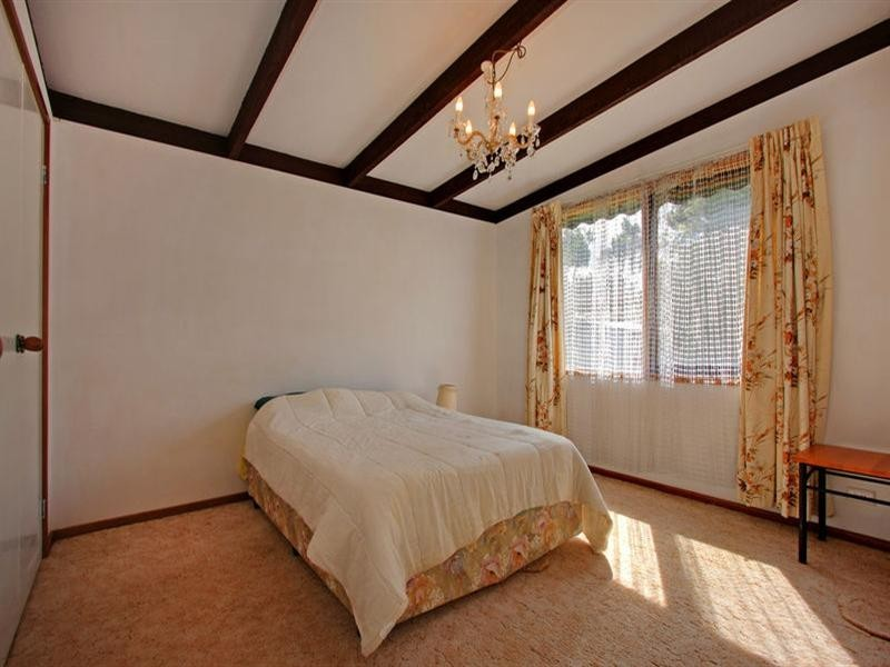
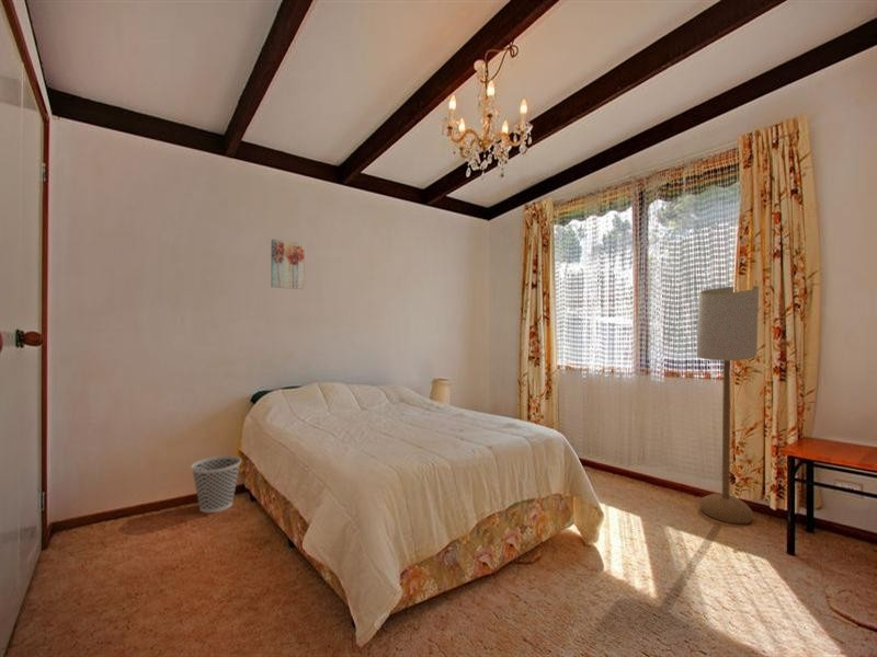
+ wastebasket (216, 484)
+ floor lamp (726, 399)
+ wall art (287, 264)
